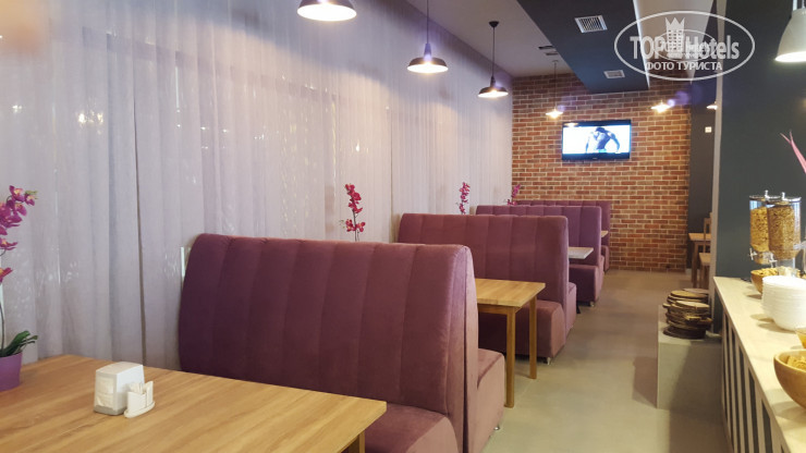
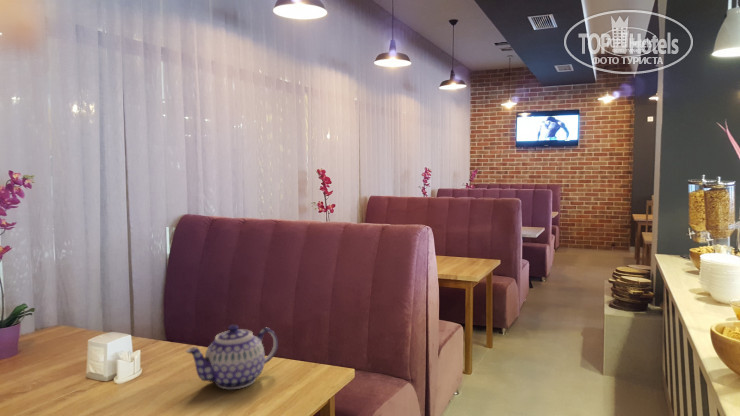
+ teapot (234, 353)
